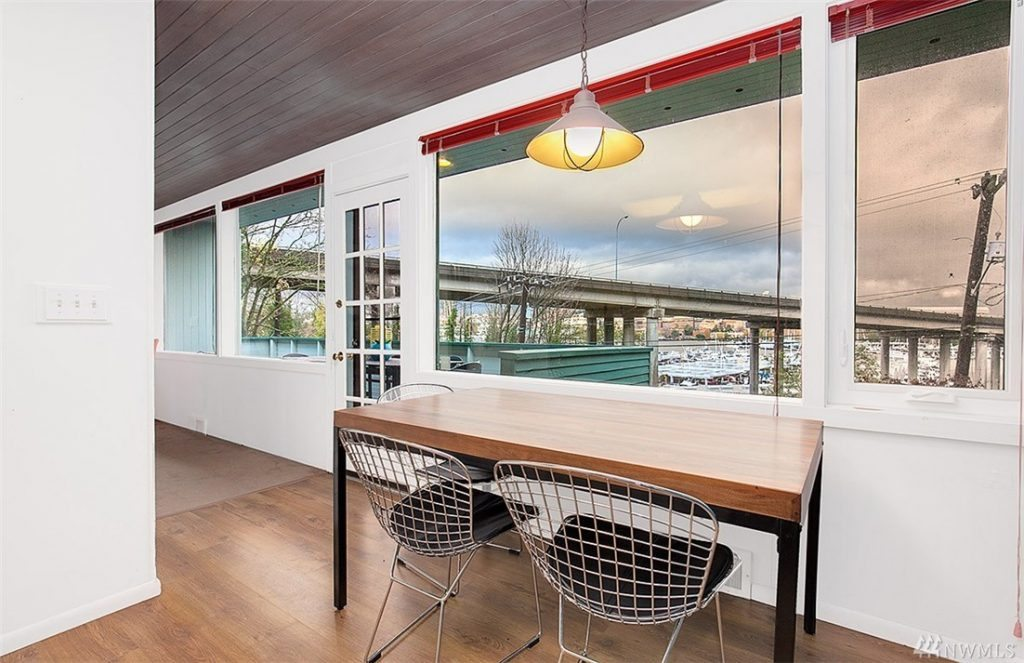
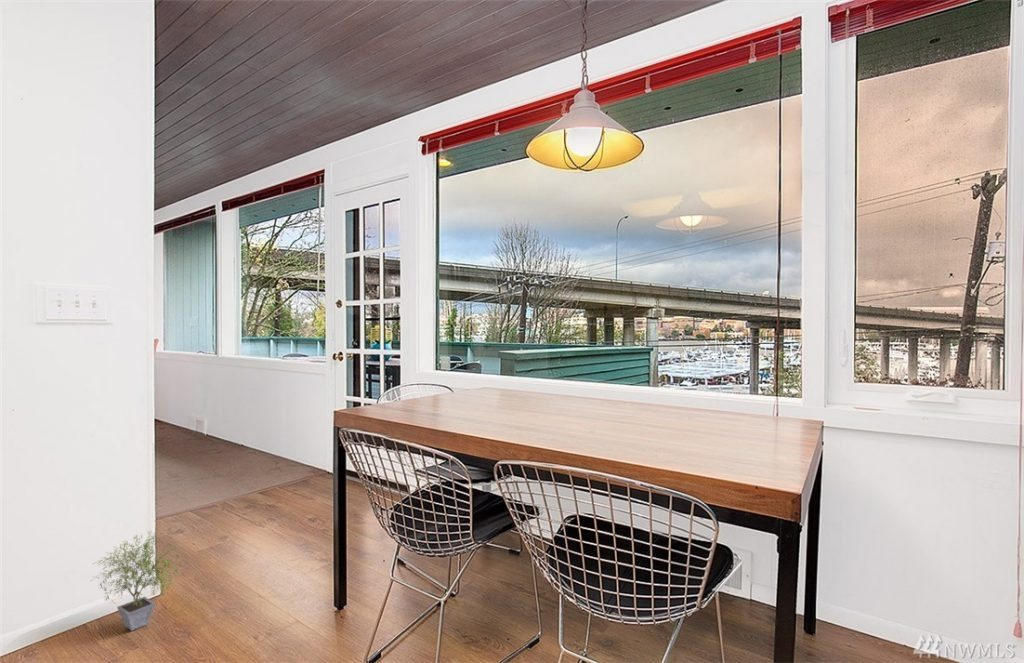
+ potted plant (137, 575)
